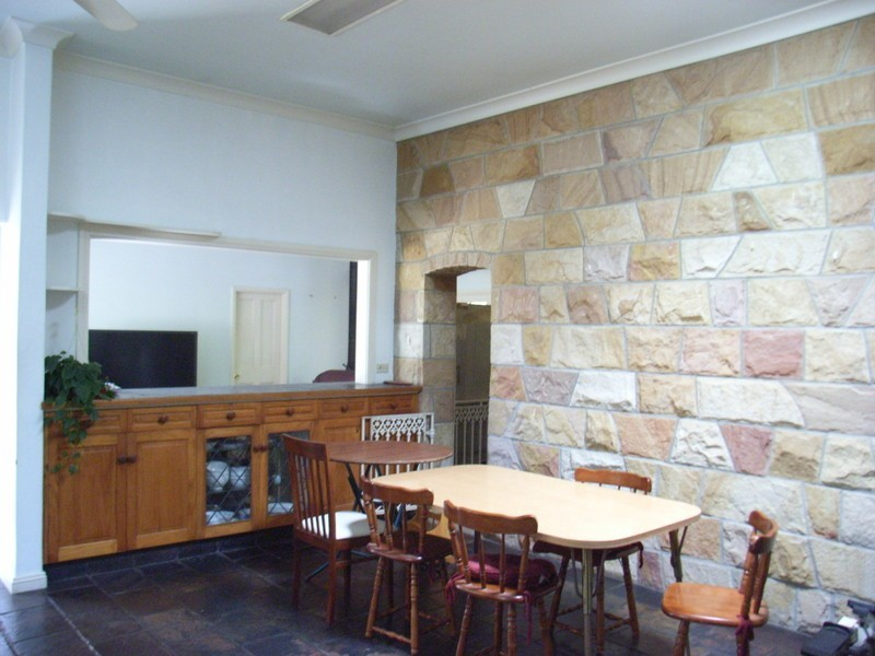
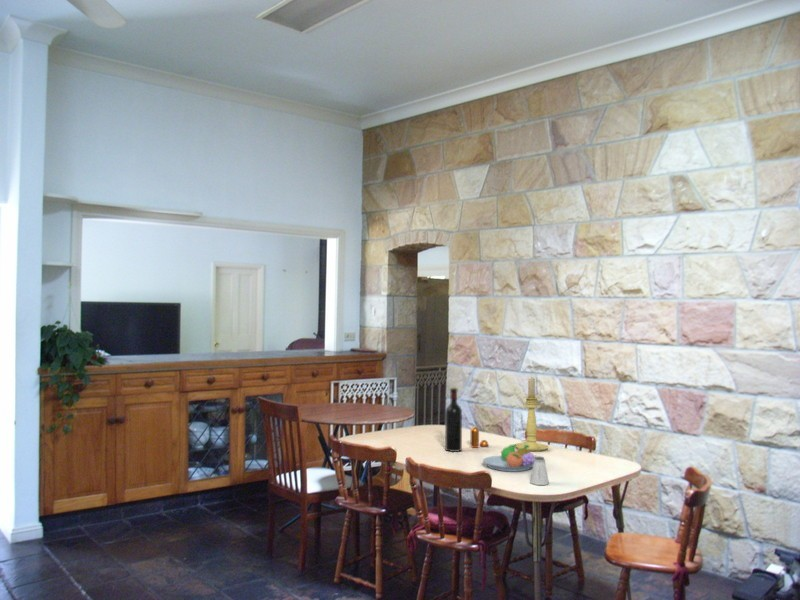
+ saltshaker (539, 470)
+ fruit bowl (510, 455)
+ wine bottle (453, 418)
+ candle holder (531, 412)
+ pepper shaker (478, 436)
